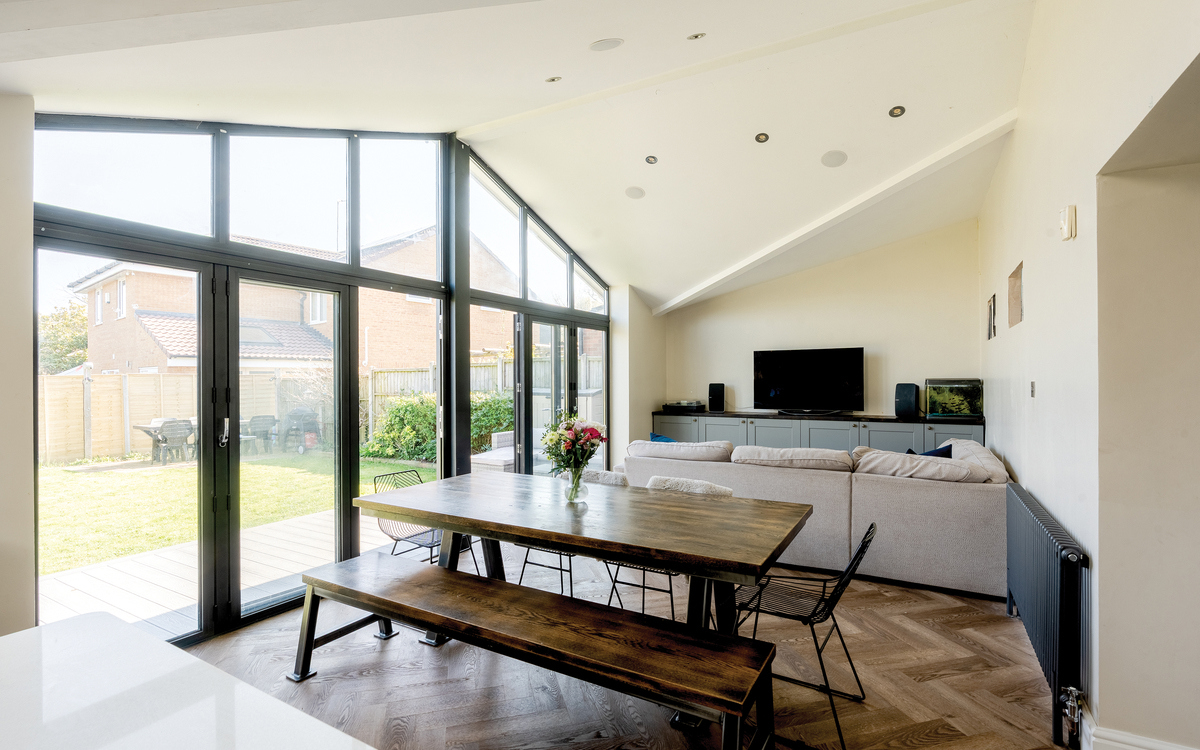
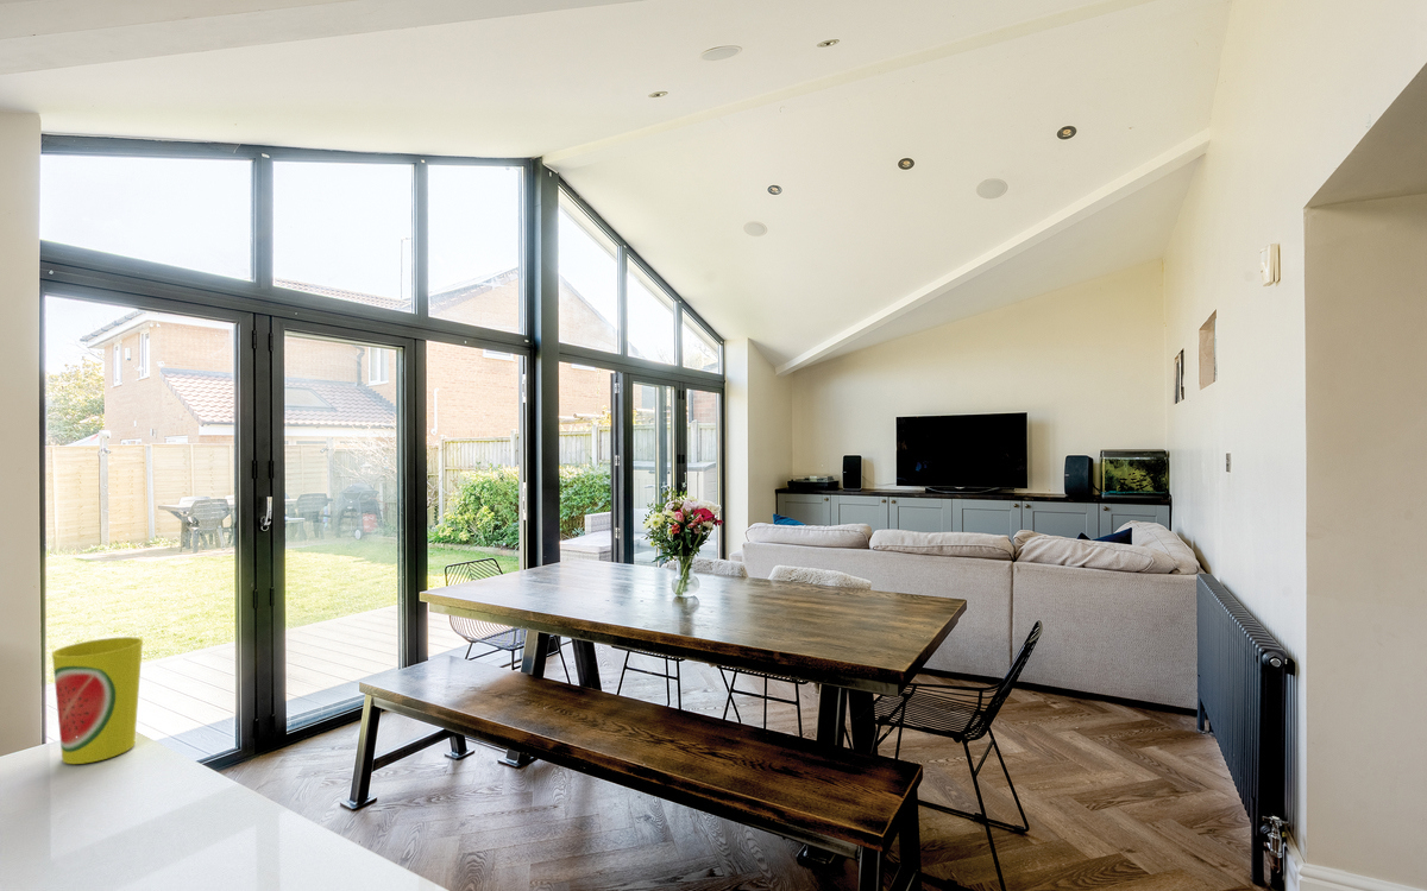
+ cup (99, 699)
